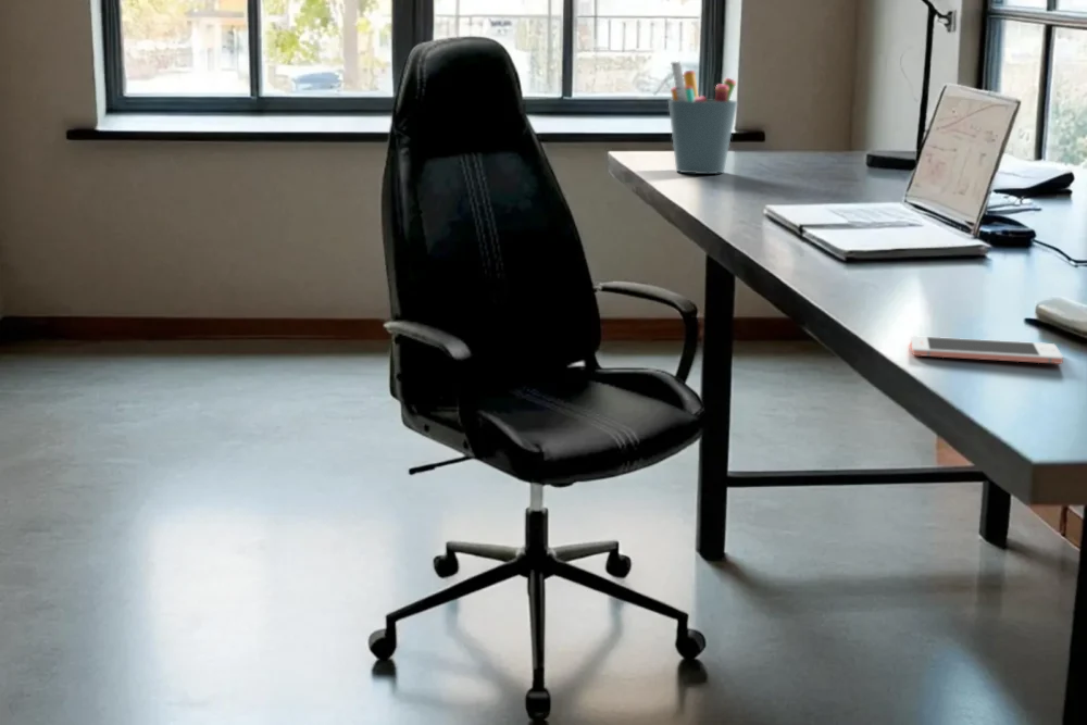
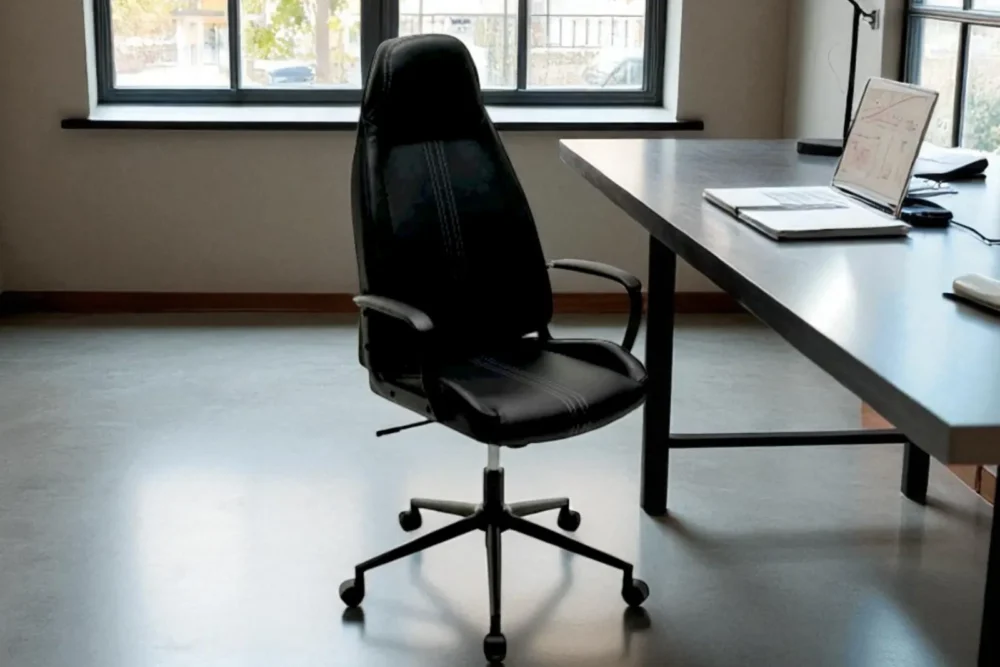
- cell phone (984, 349)
- pen holder (701, 116)
